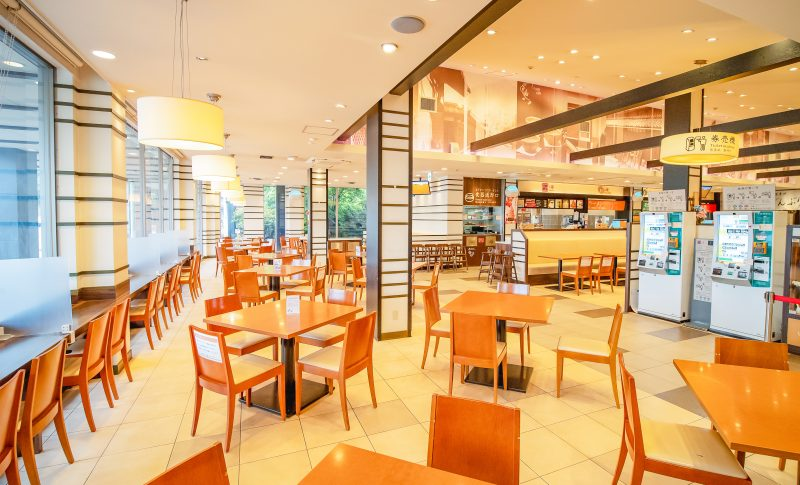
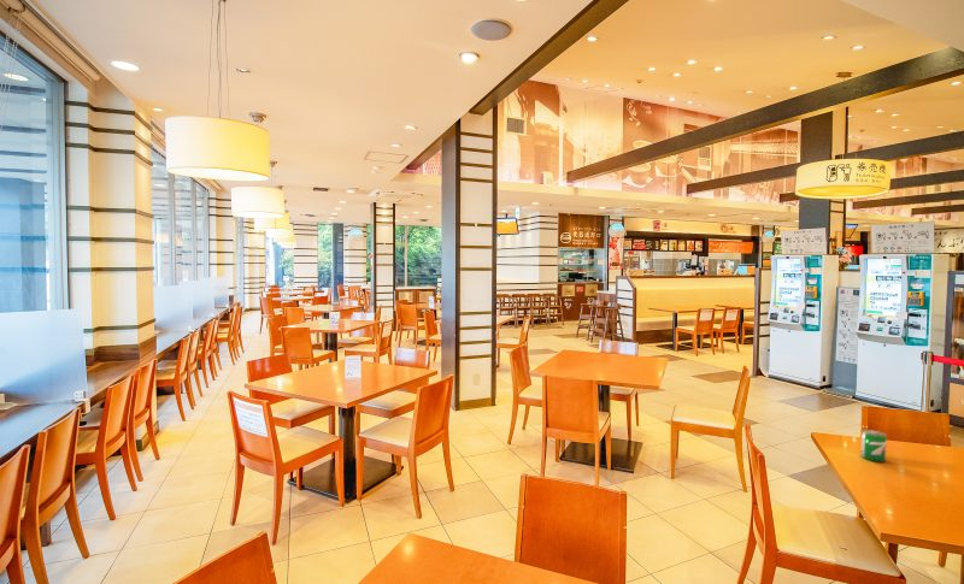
+ can (872, 446)
